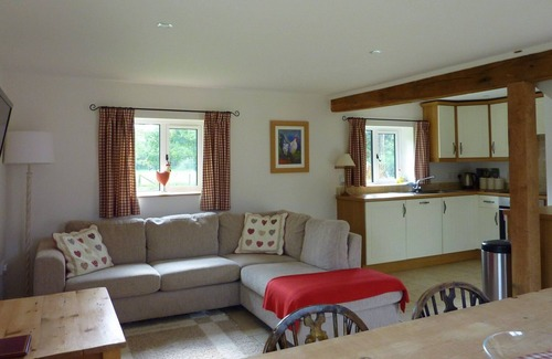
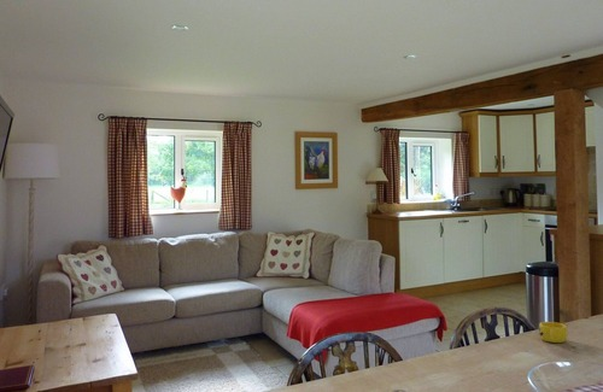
+ cup (552, 333)
